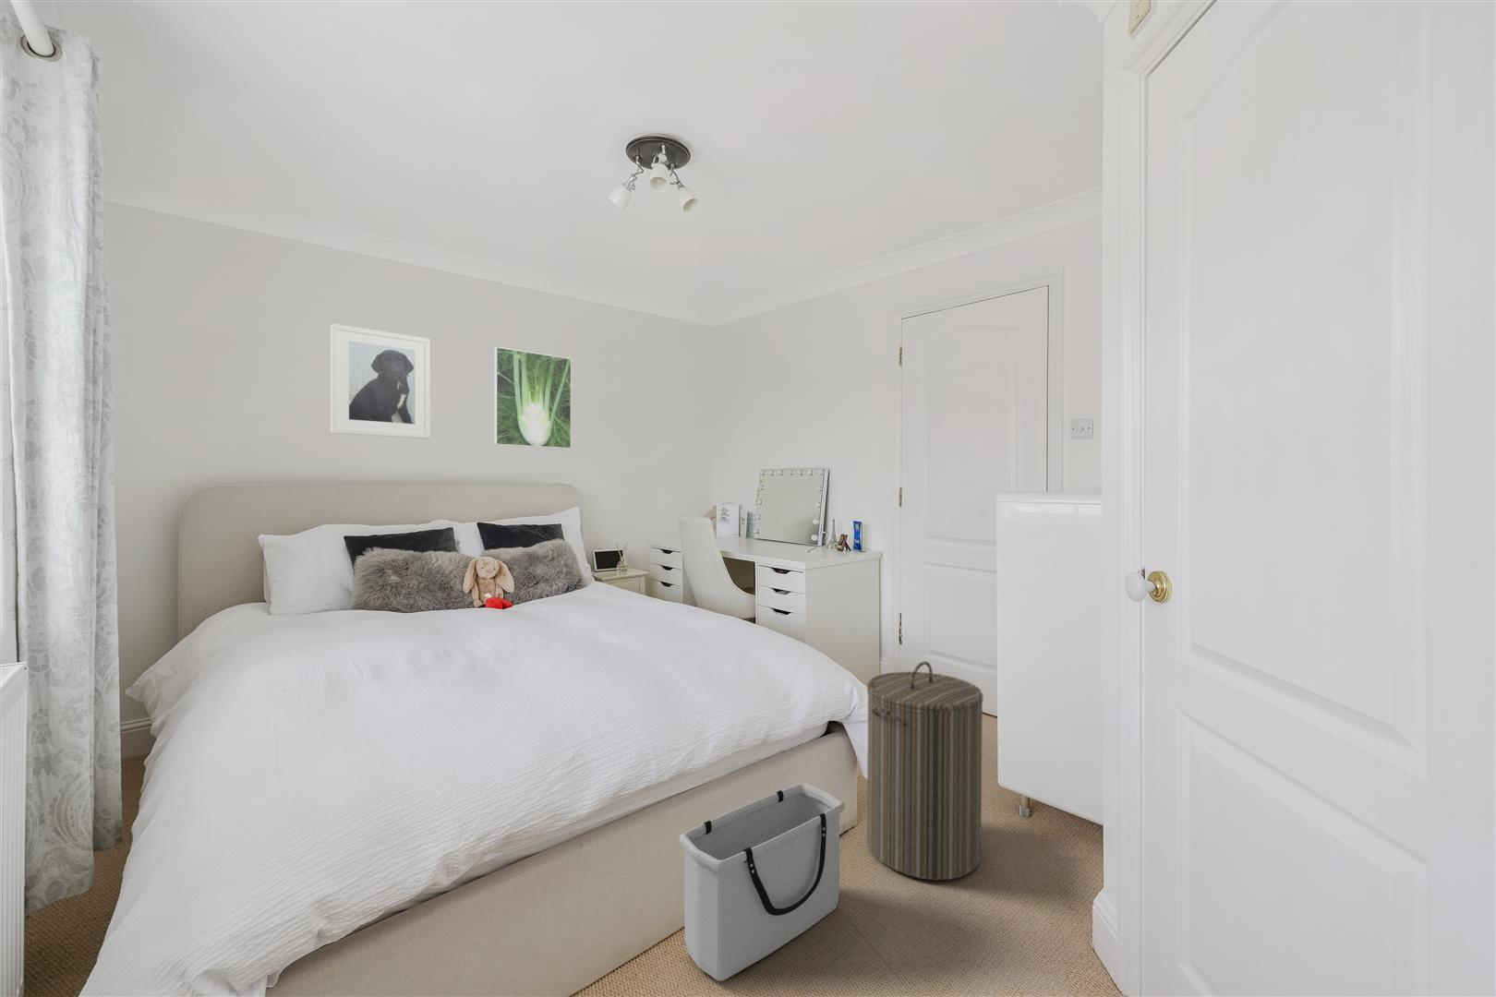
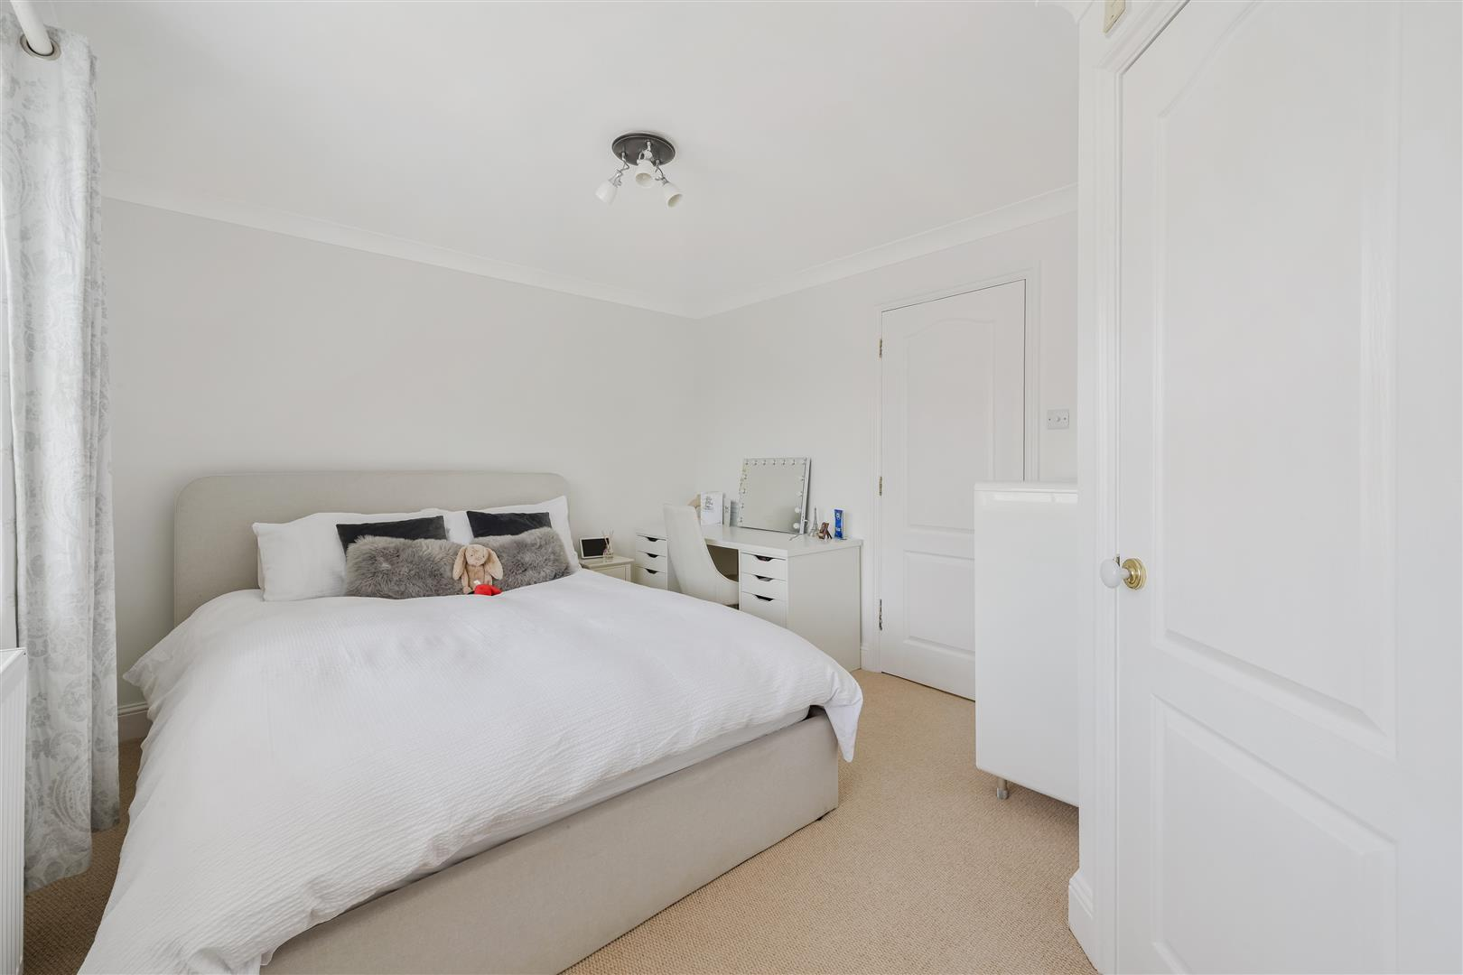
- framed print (382, 383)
- storage bin (766, 872)
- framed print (534, 399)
- laundry hamper (923, 754)
